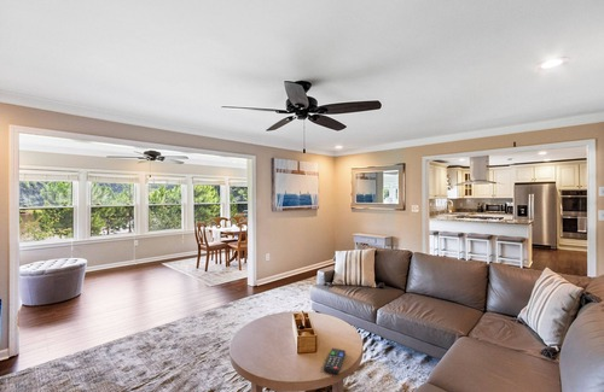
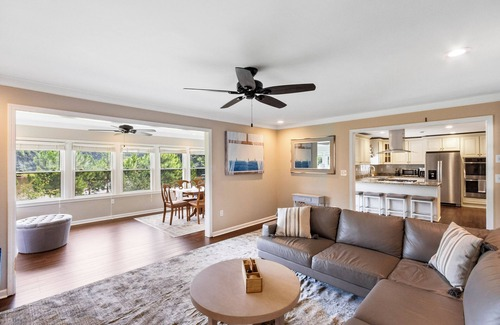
- remote control (335, 359)
